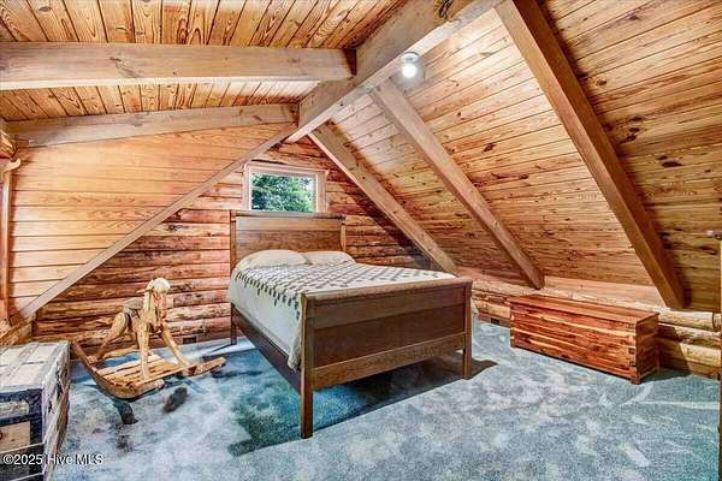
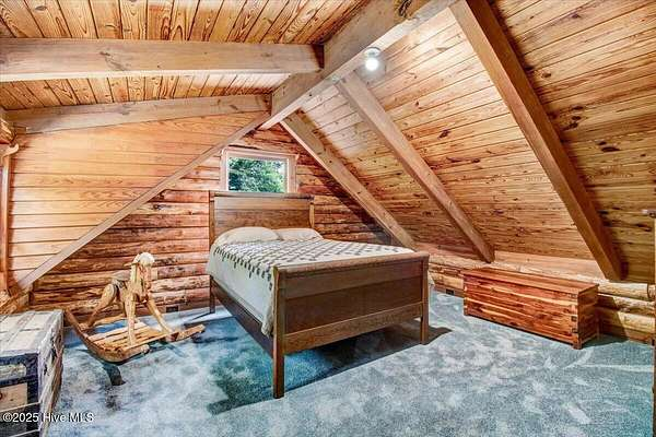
- toy train (176, 398)
